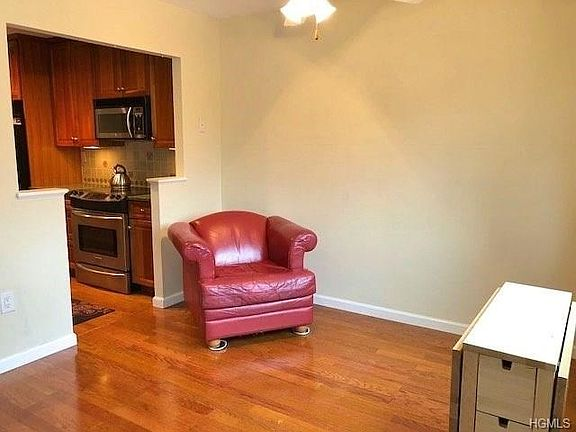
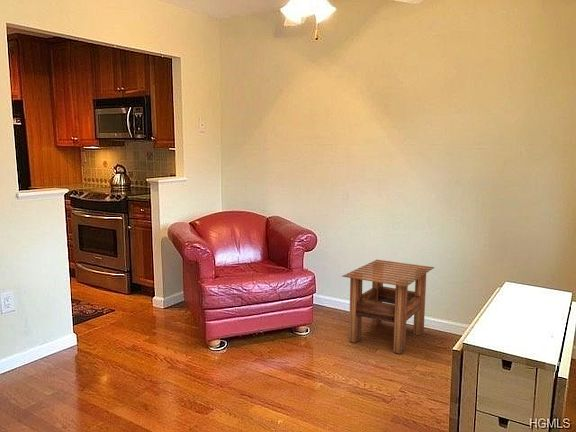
+ side table (388, 304)
